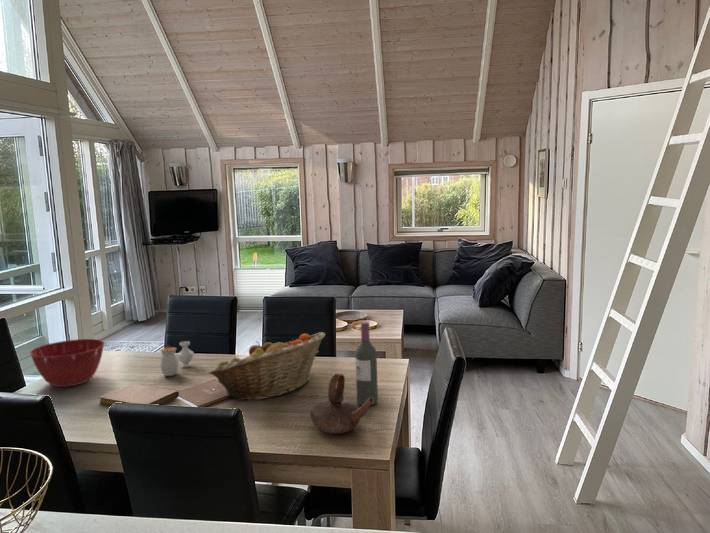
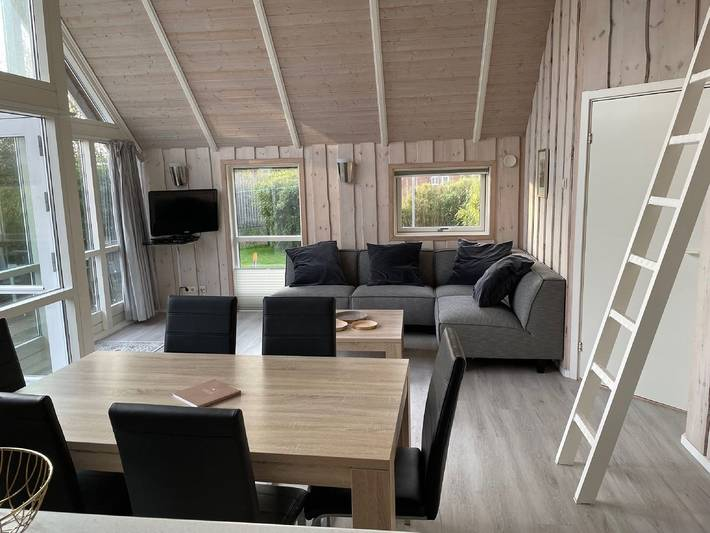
- fruit basket (271, 361)
- wine bottle (366, 362)
- jar (176, 355)
- mixing bowl (69, 364)
- notebook (139, 396)
- teapot (343, 403)
